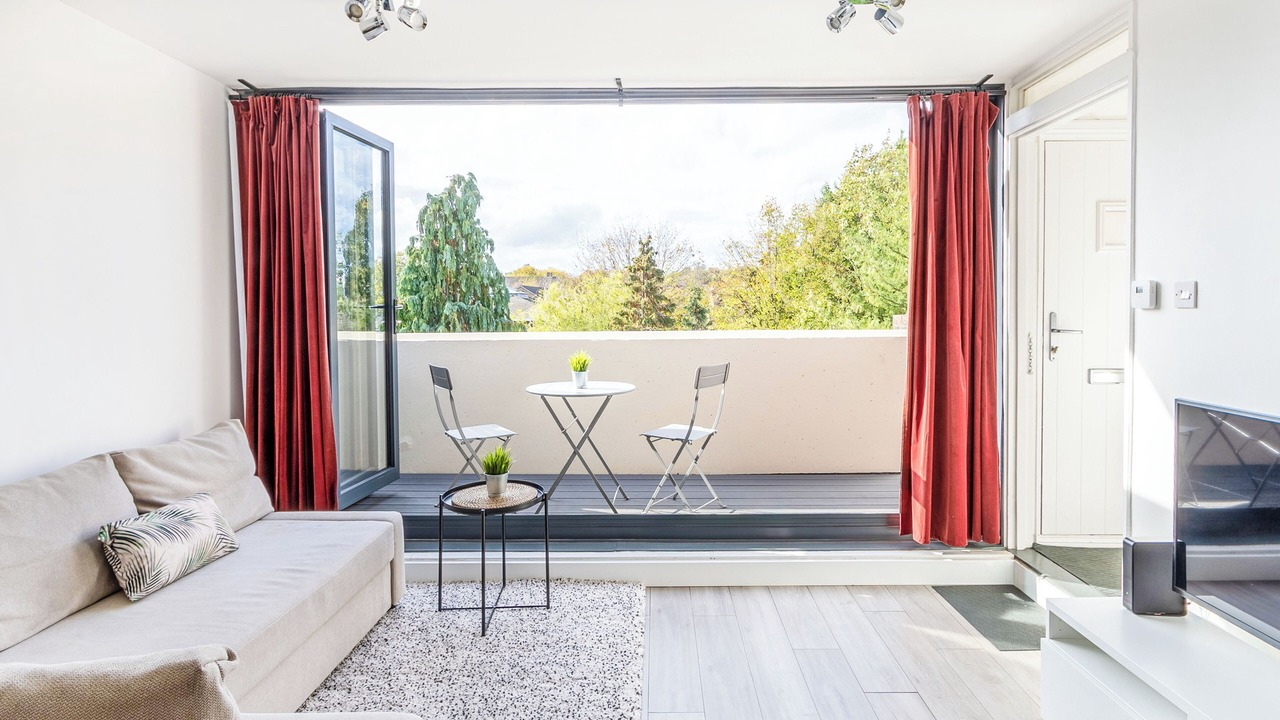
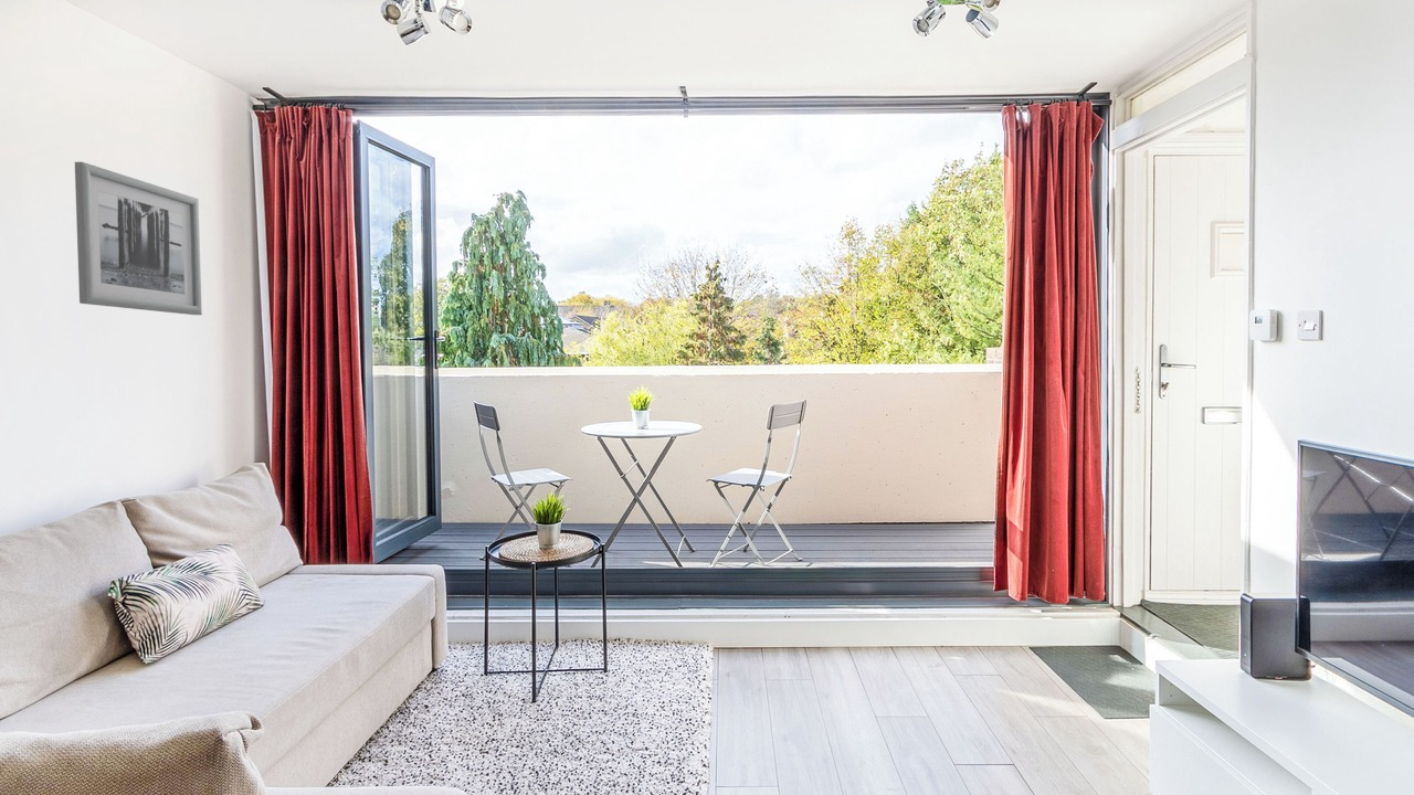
+ wall art (145, 245)
